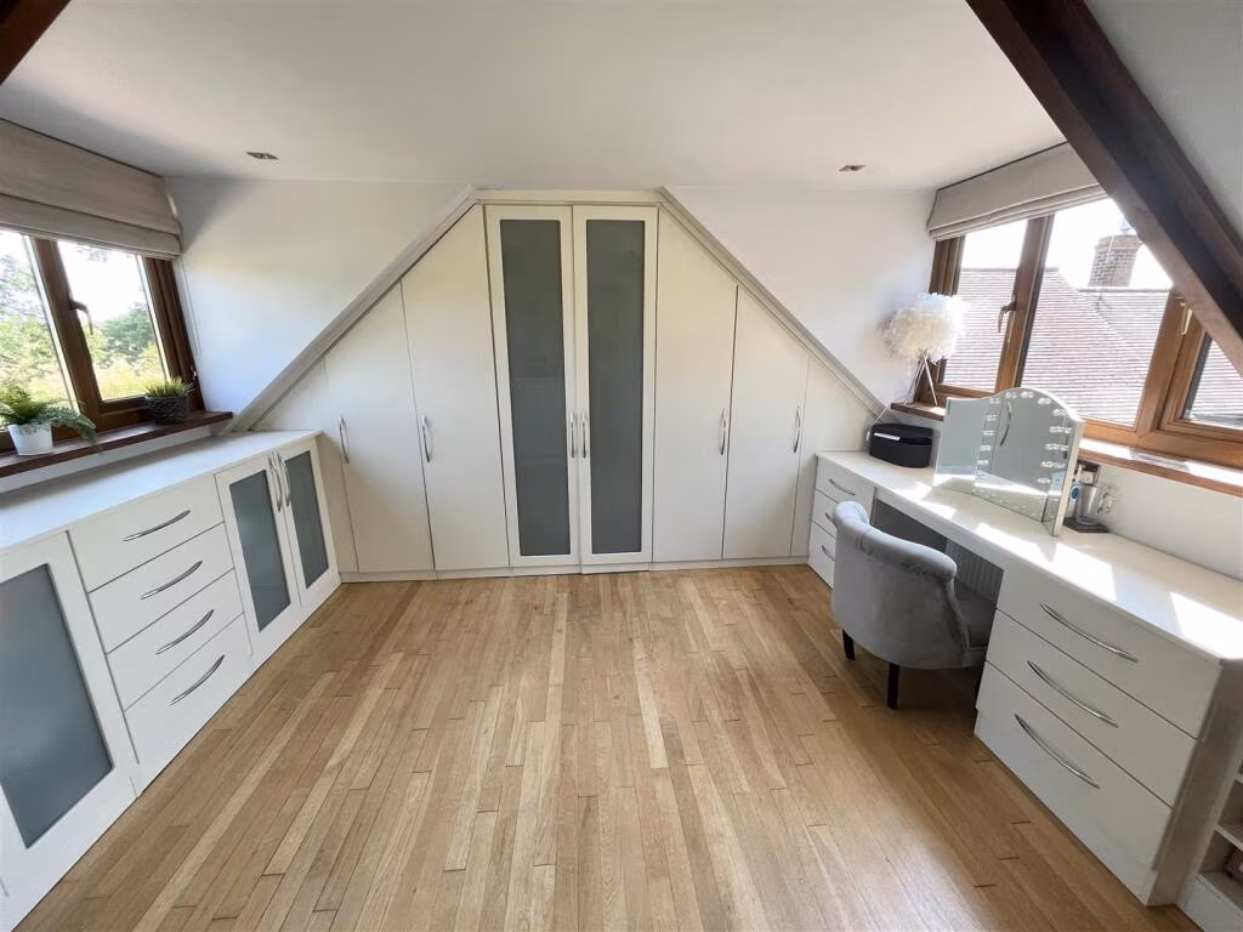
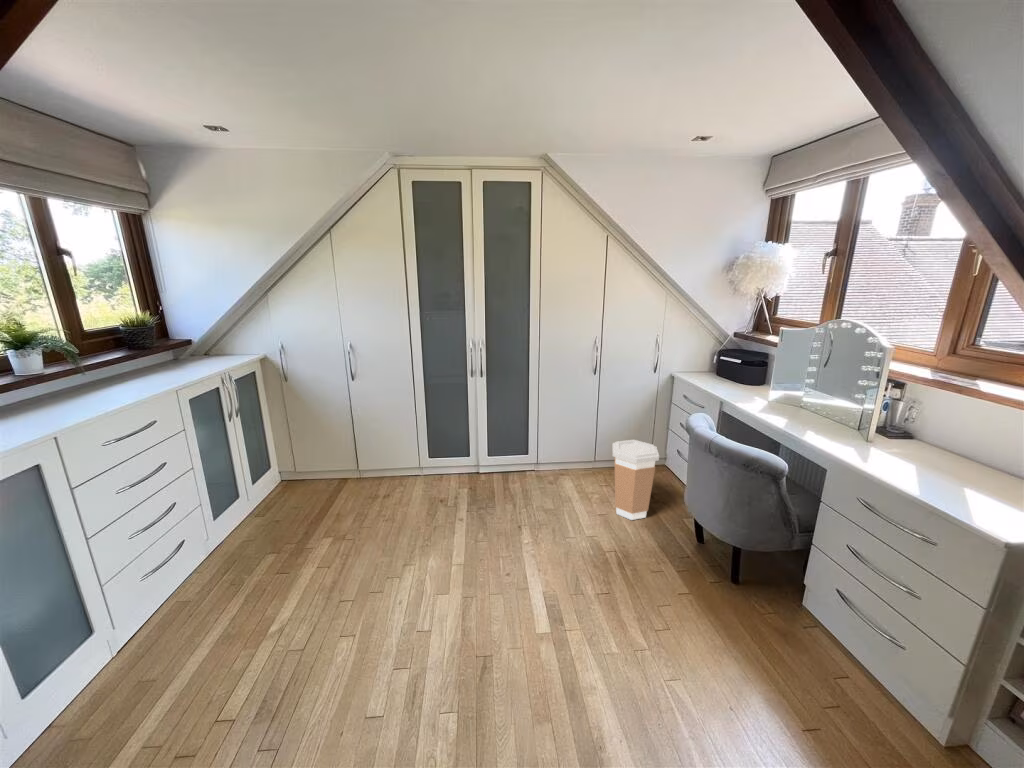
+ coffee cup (632, 479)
